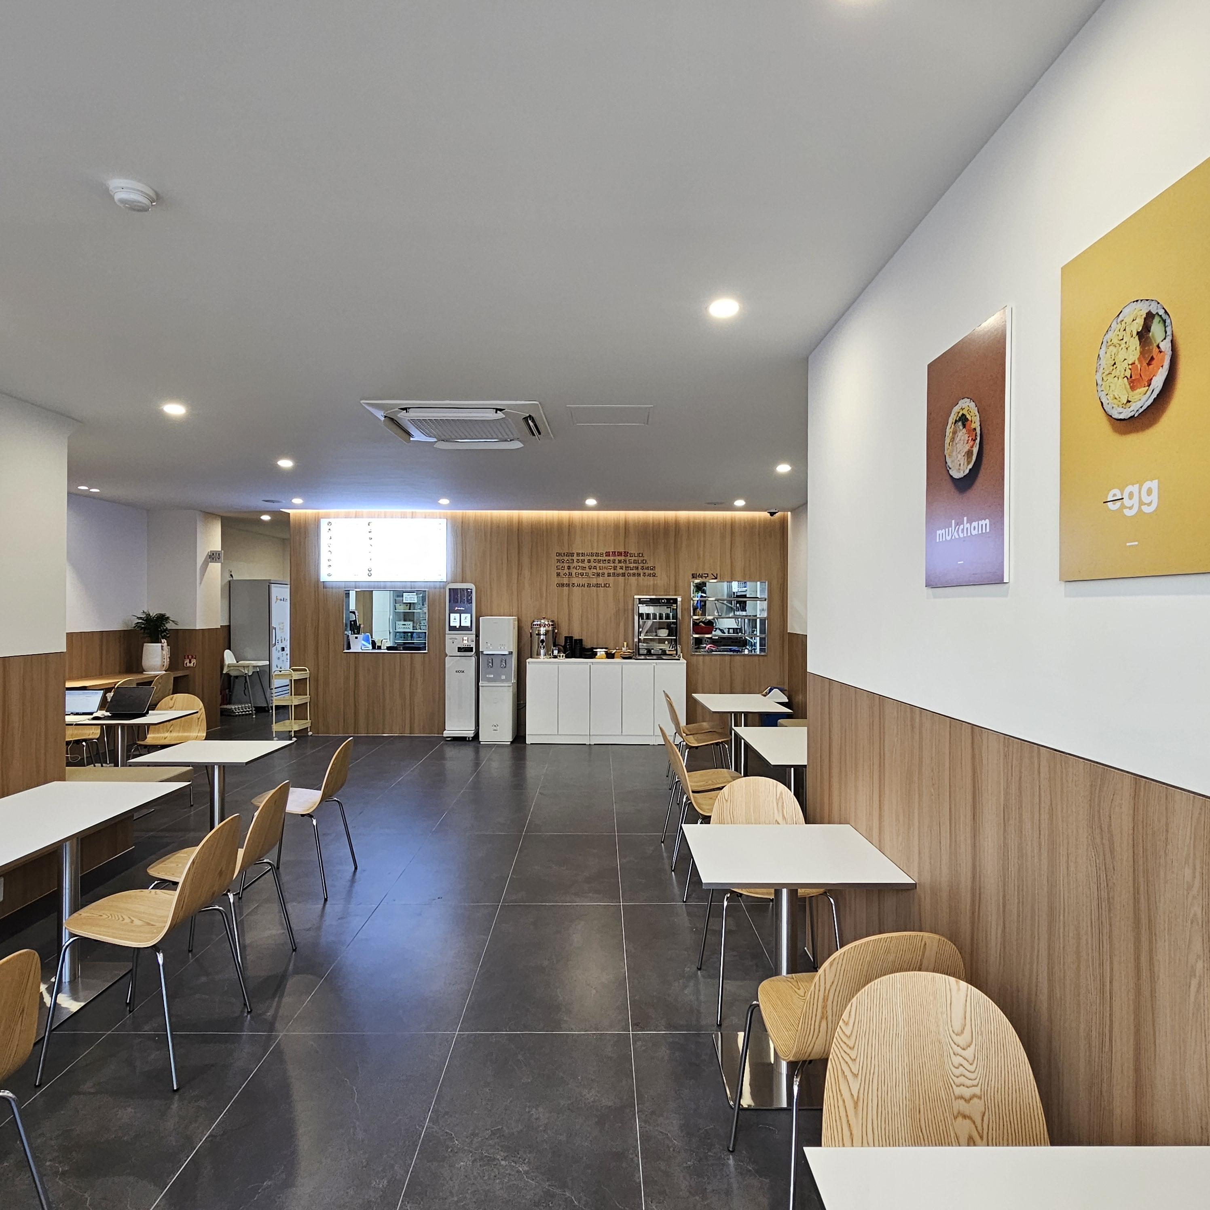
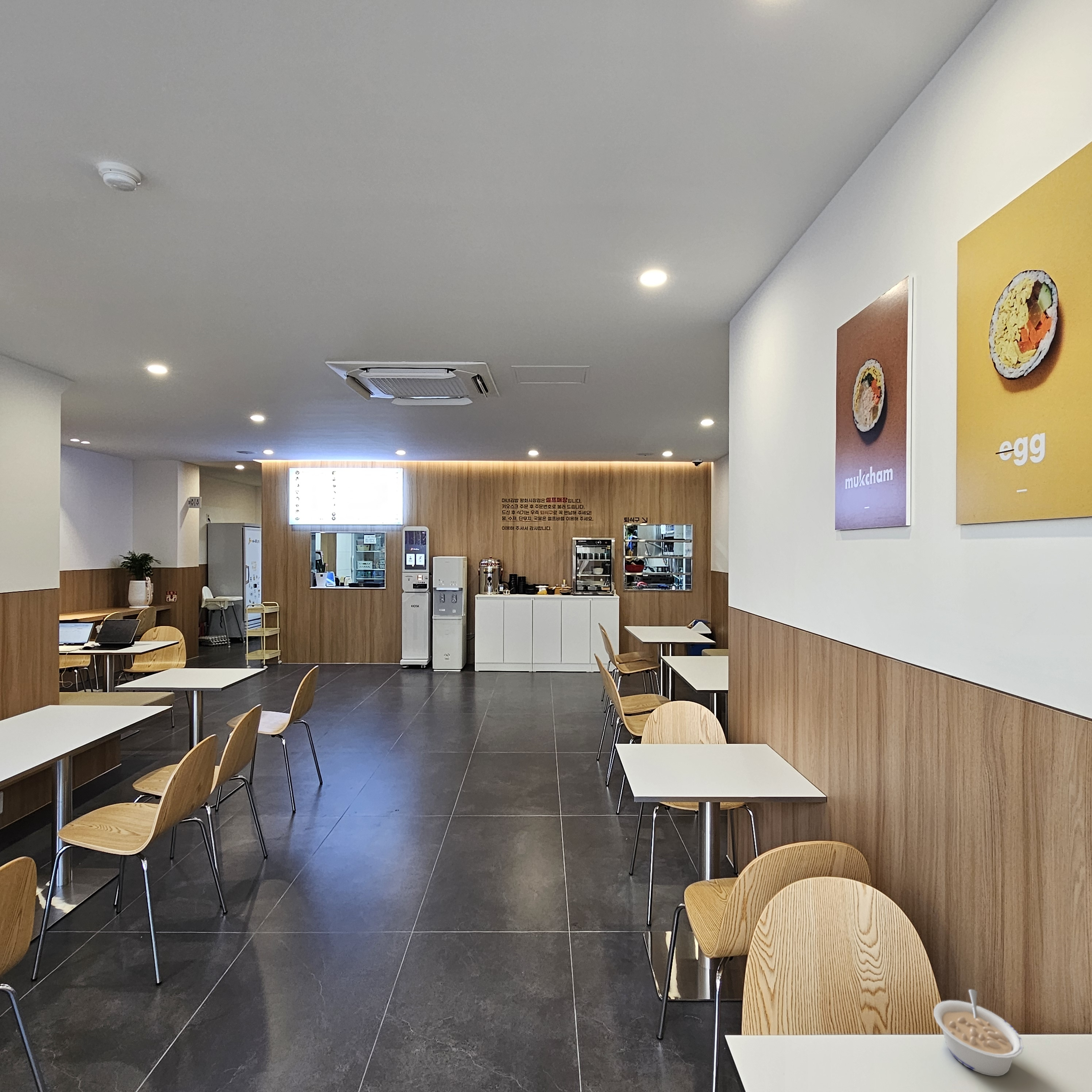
+ legume (974, 1036)
